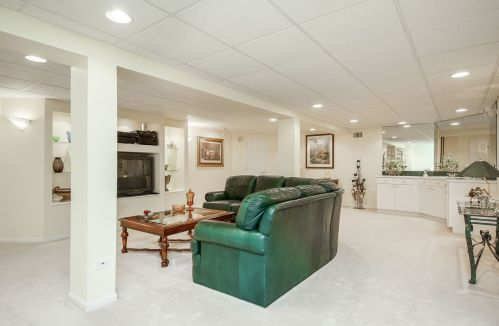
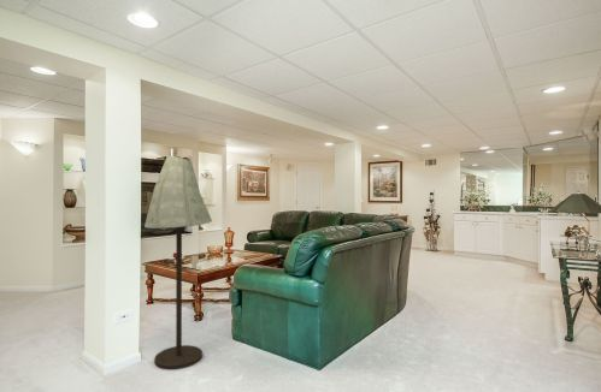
+ floor lamp (178, 257)
